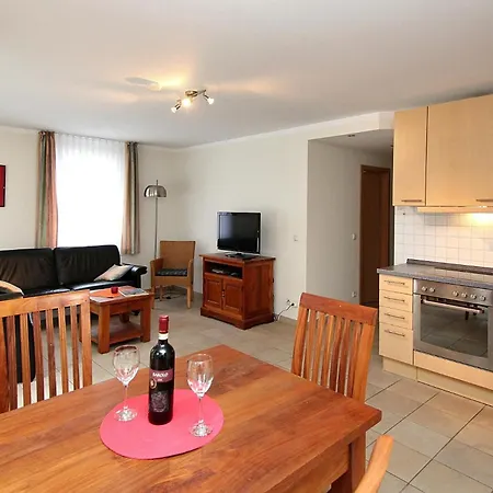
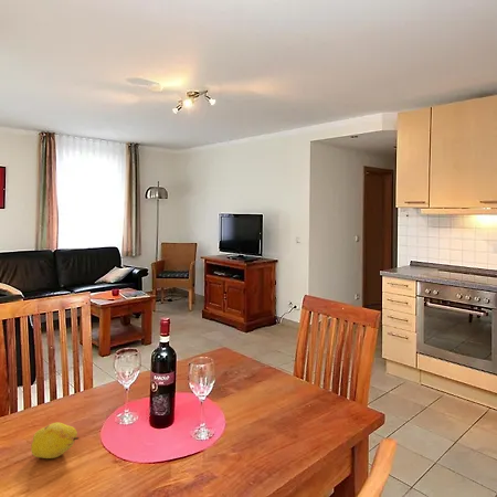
+ fruit (55, 440)
